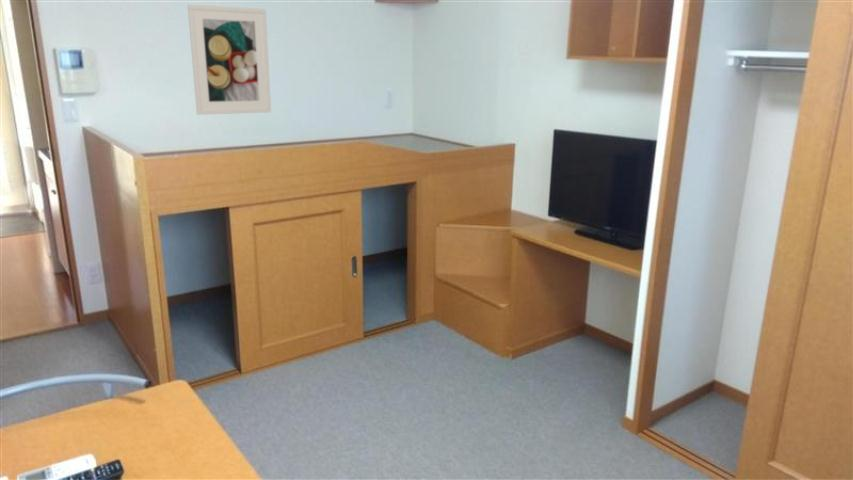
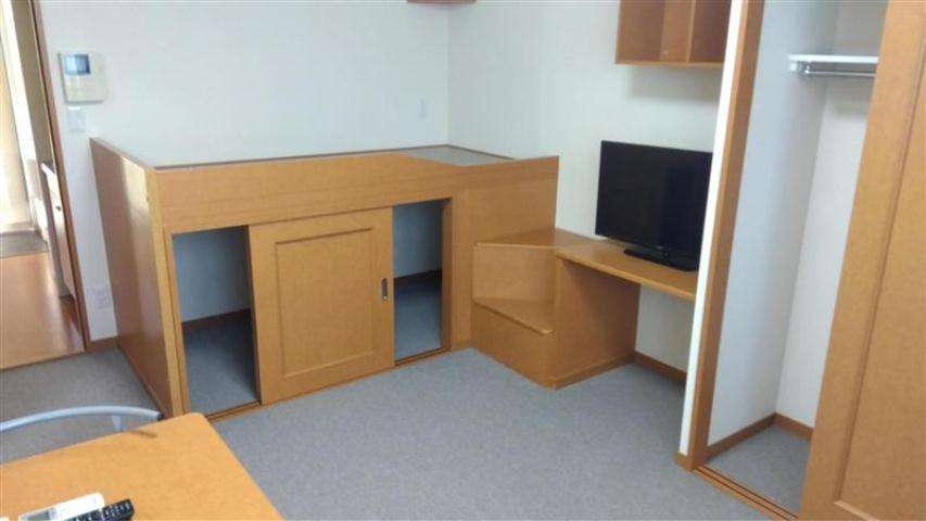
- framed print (231, 61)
